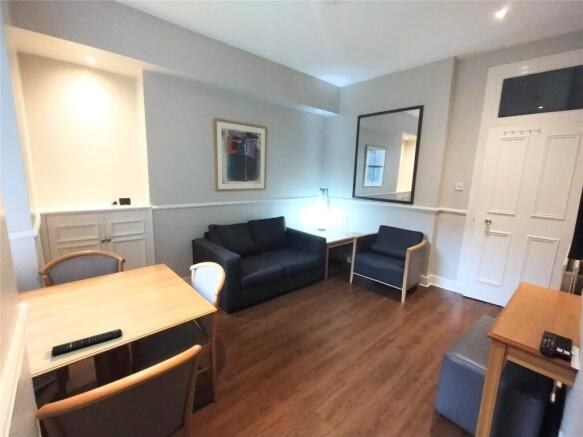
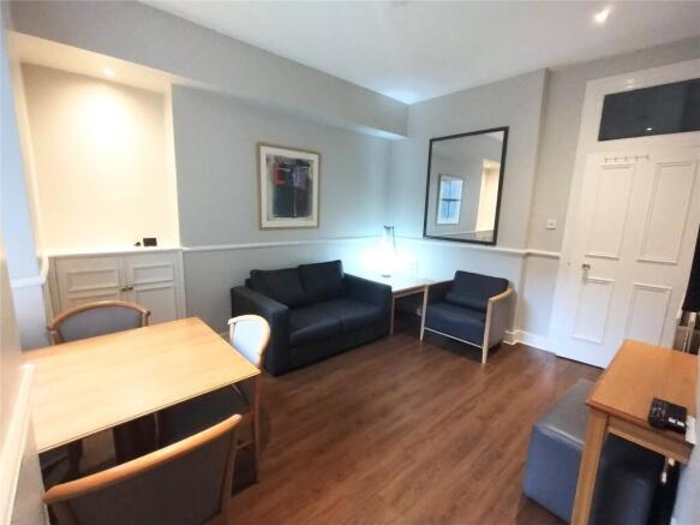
- remote control (89, 341)
